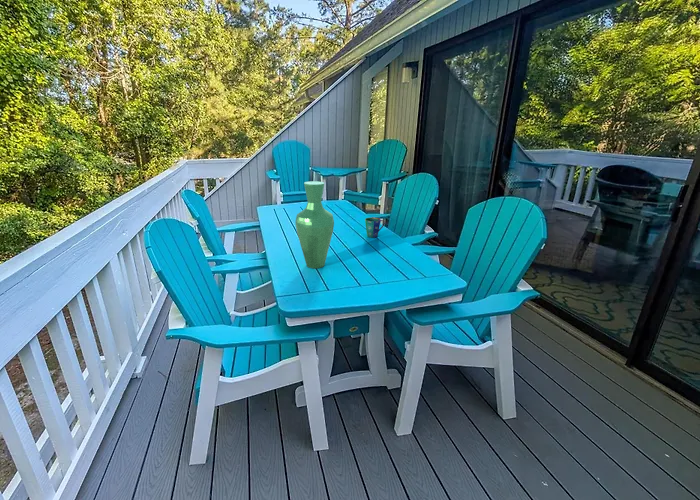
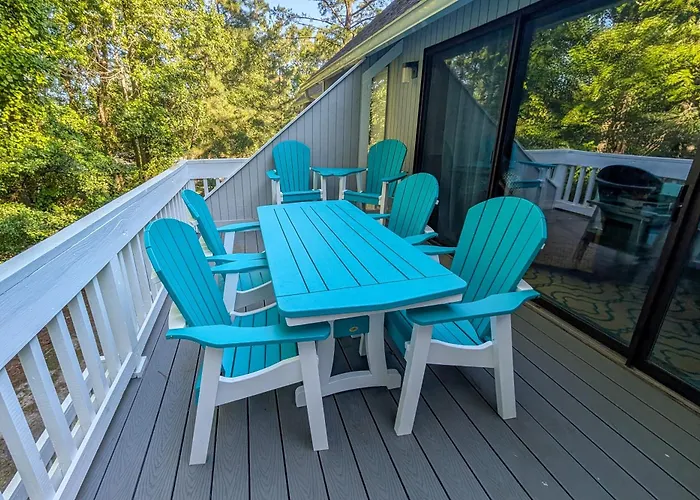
- cup (374, 227)
- vase (314, 225)
